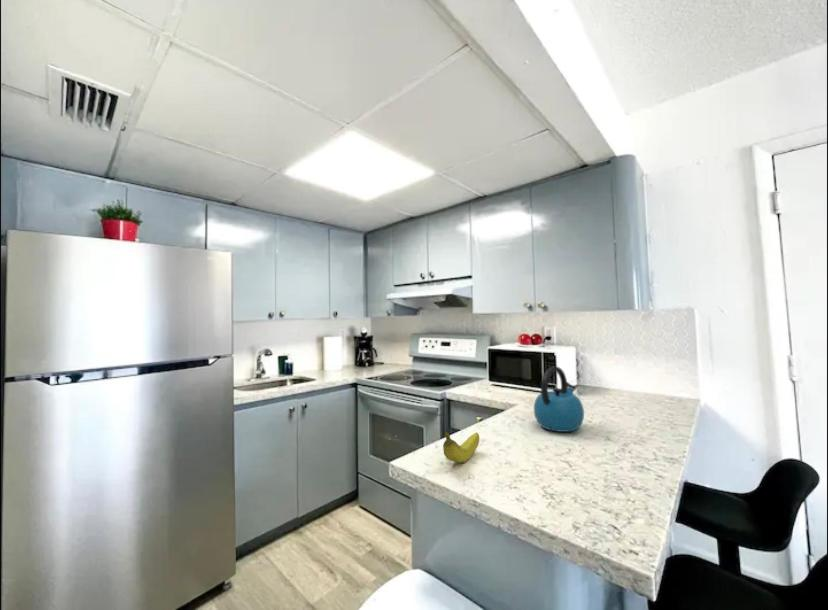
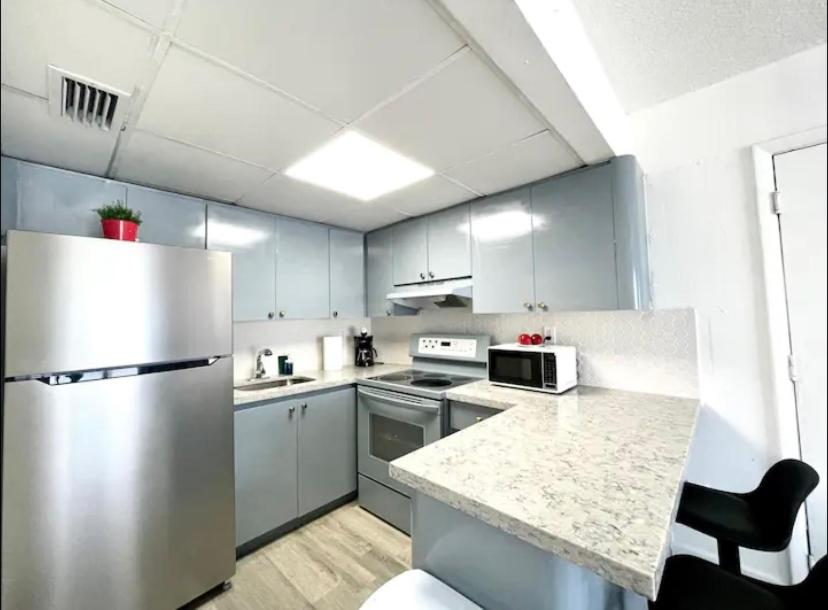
- kettle (559, 396)
- fruit (463, 443)
